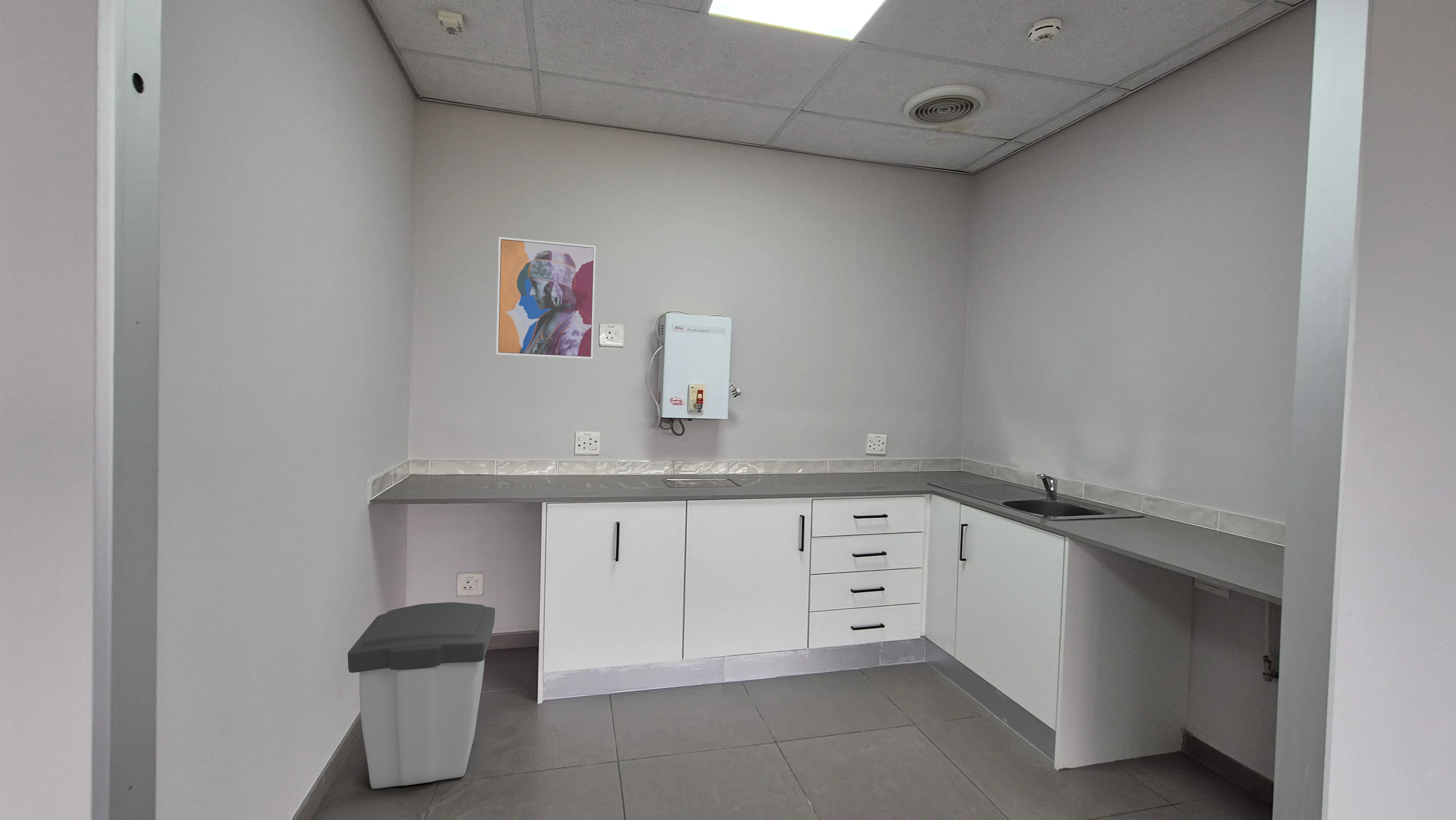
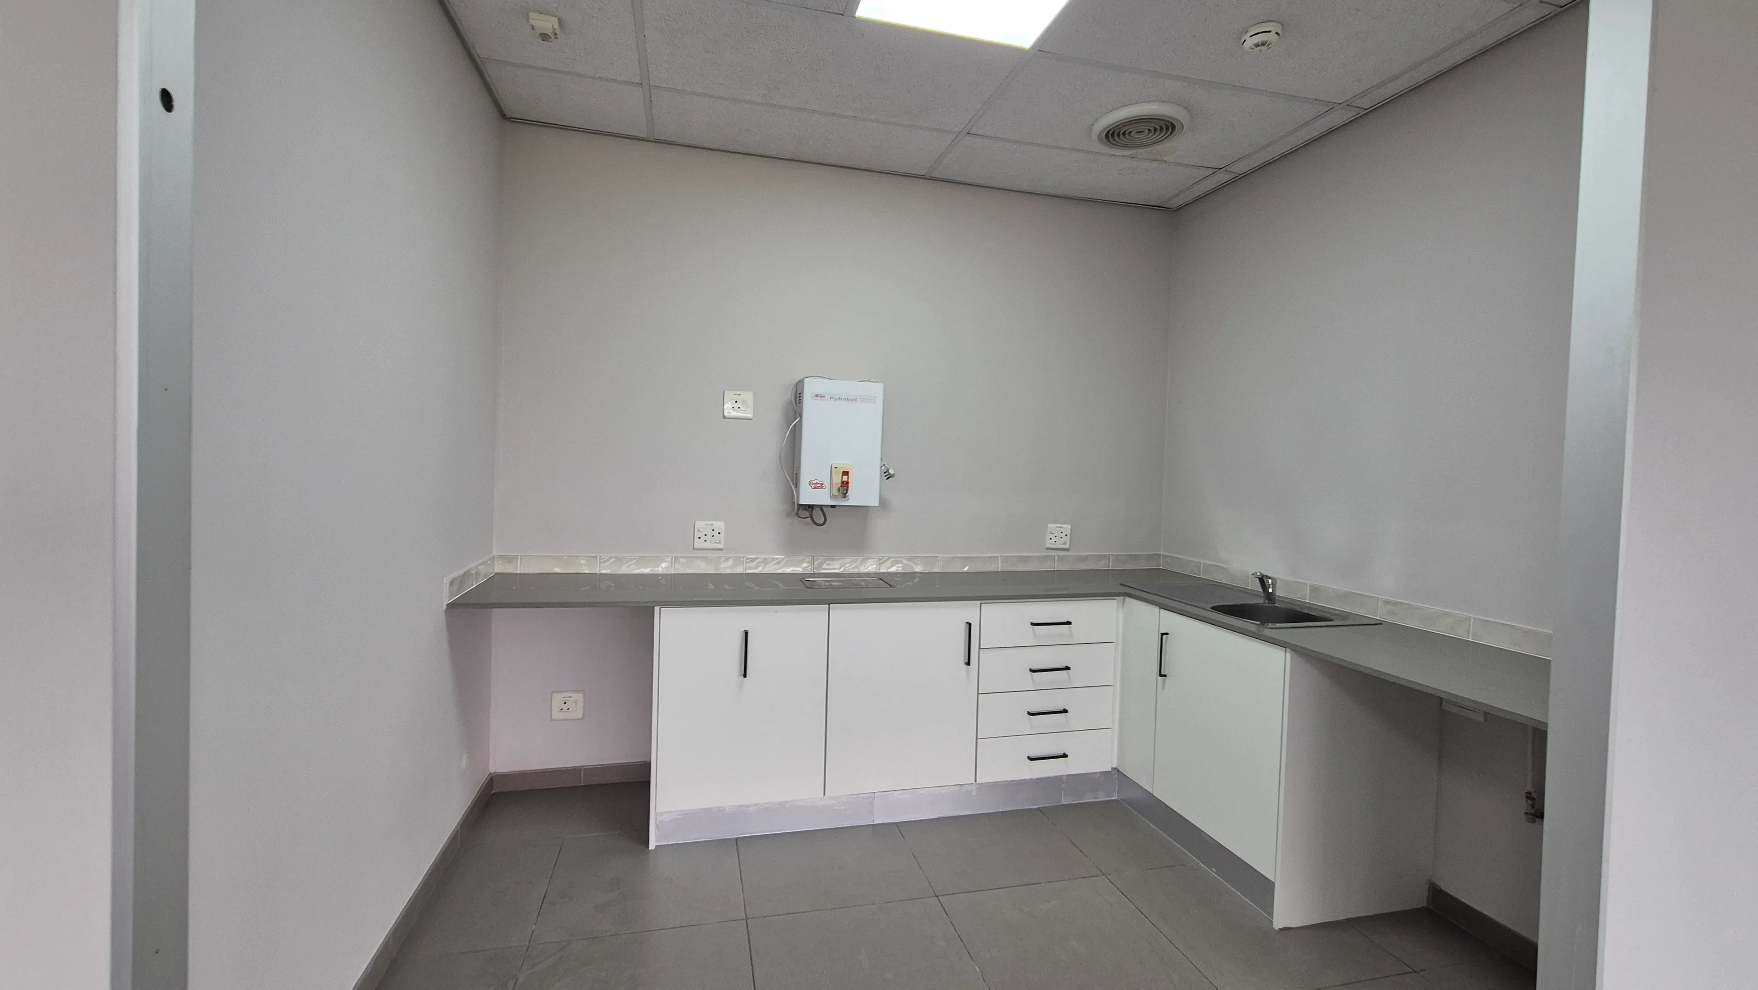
- wall art (547, 299)
- trash can (427, 692)
